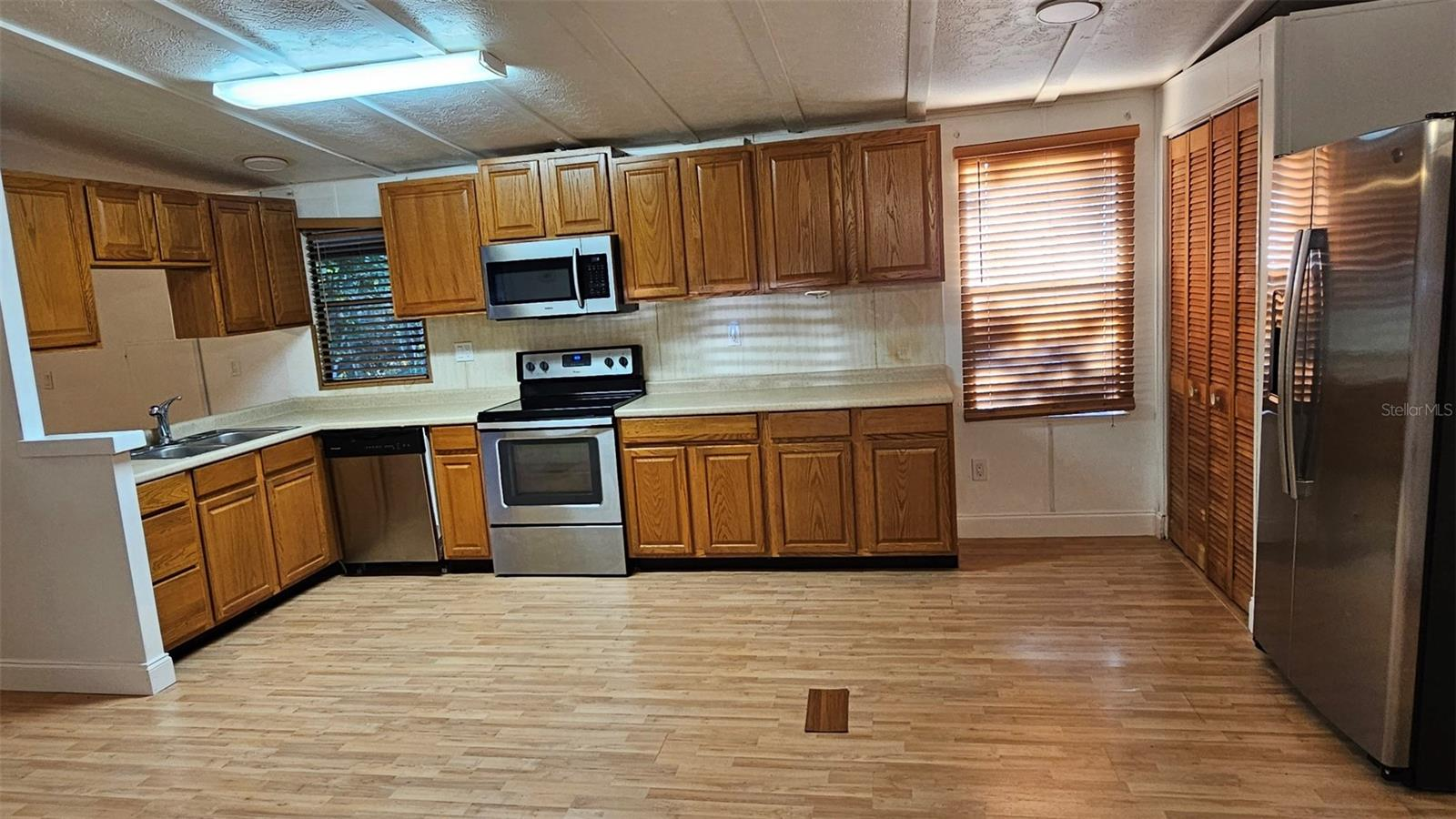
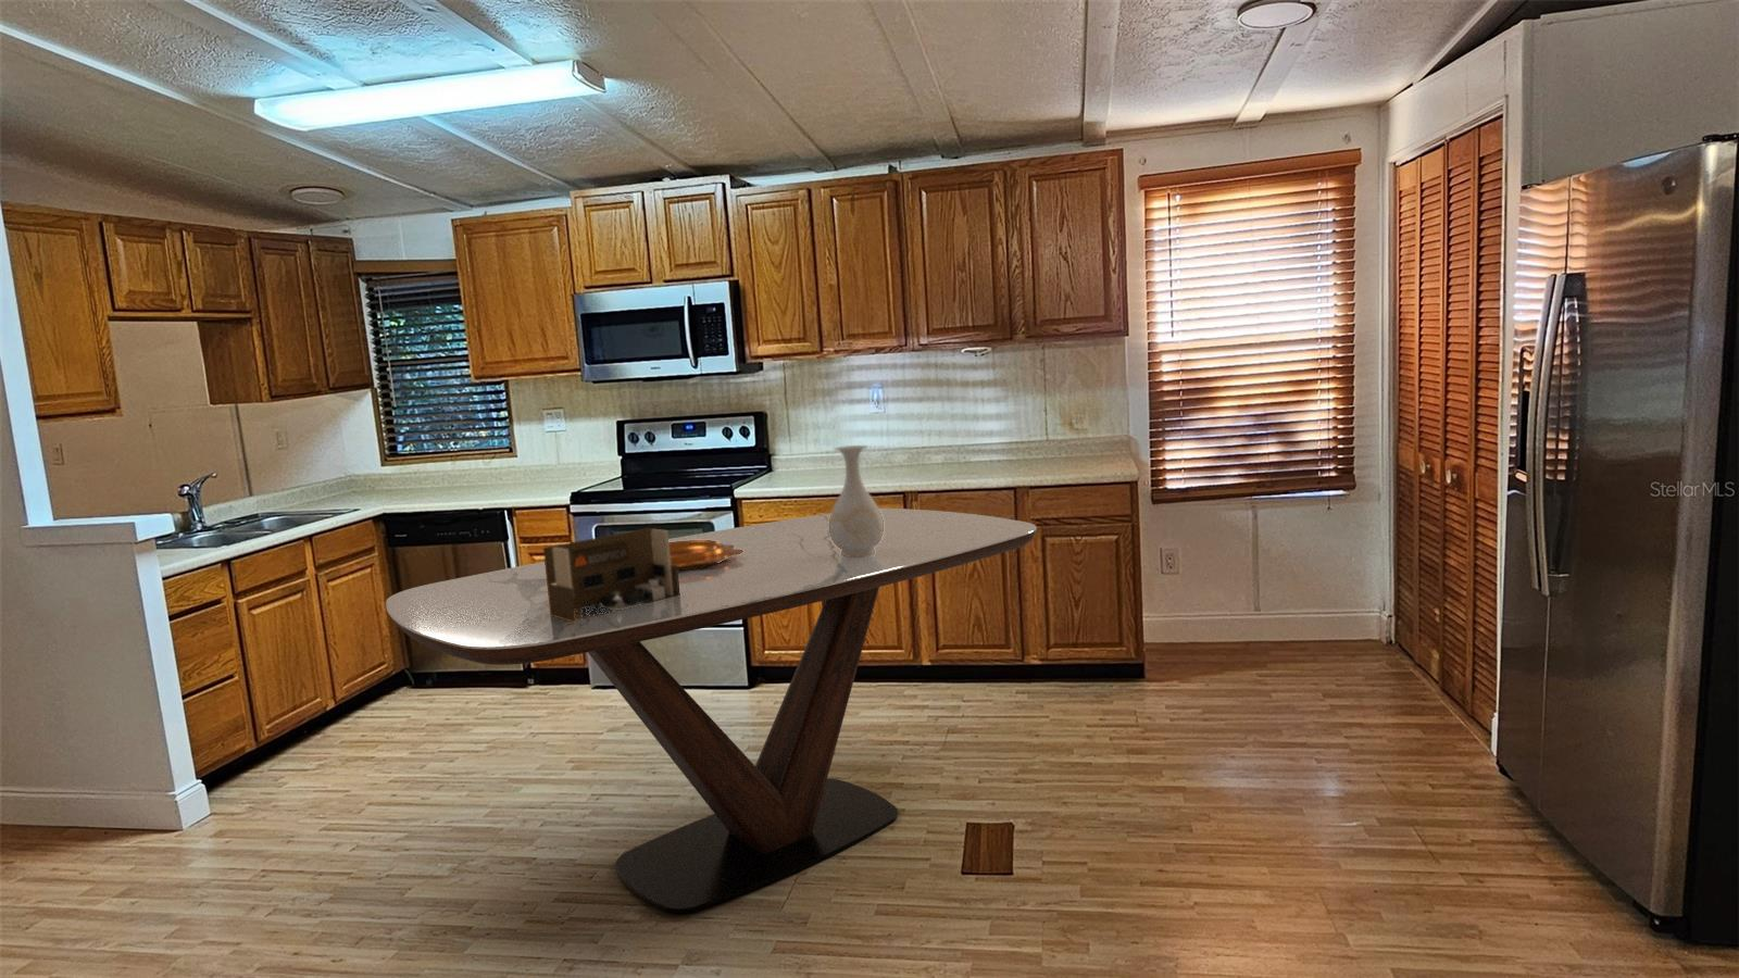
+ decorative bowl (681, 553)
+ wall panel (613, 571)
+ dining table (778, 713)
+ vase (854, 500)
